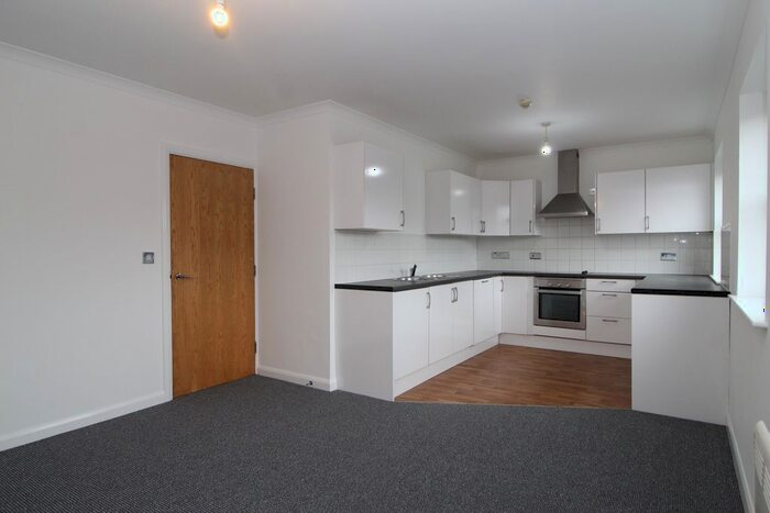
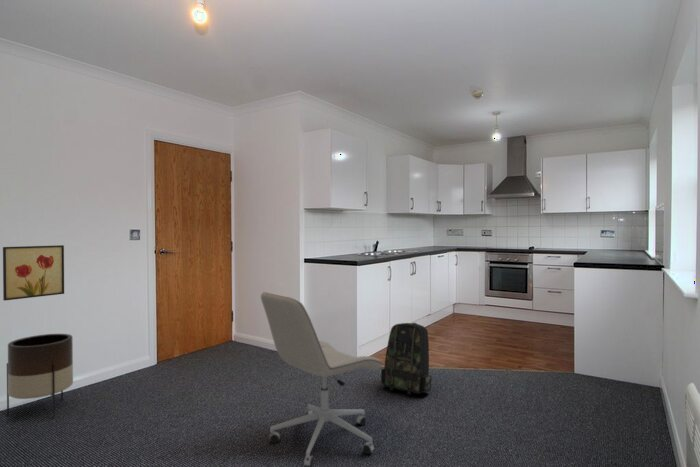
+ wall art (34, 271)
+ planter (41, 375)
+ office chair (323, 364)
+ backpack (409, 355)
